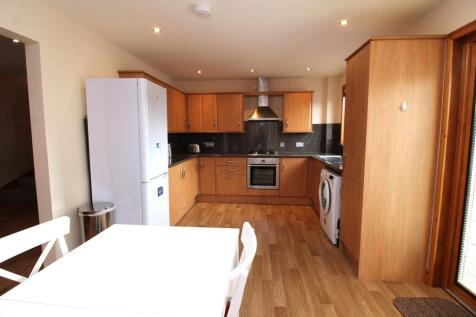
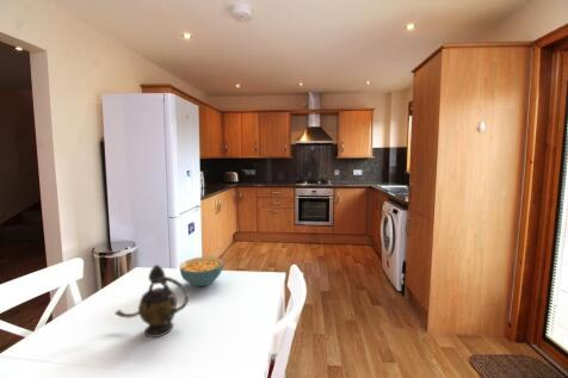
+ teapot (148, 296)
+ cereal bowl (202, 273)
